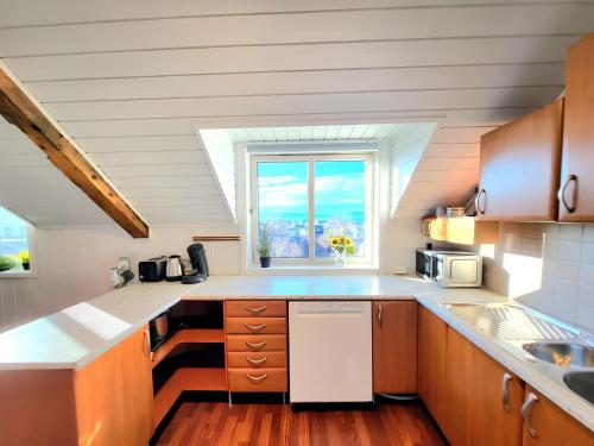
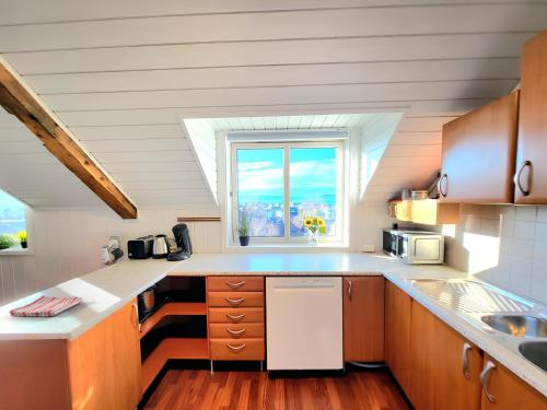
+ dish towel (48, 305)
